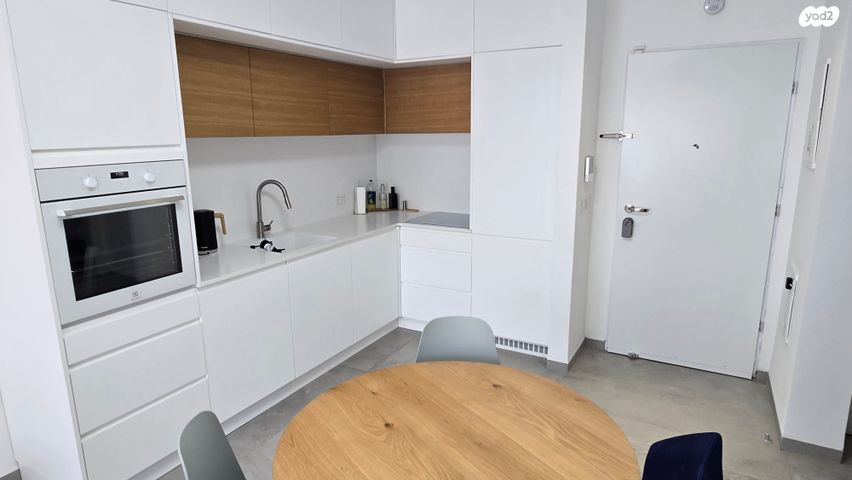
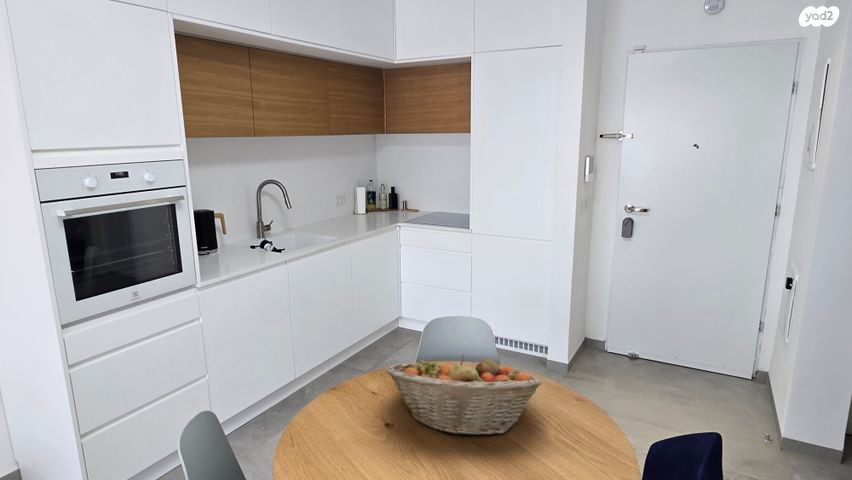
+ fruit basket (461, 385)
